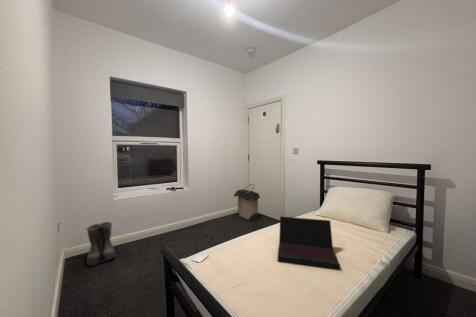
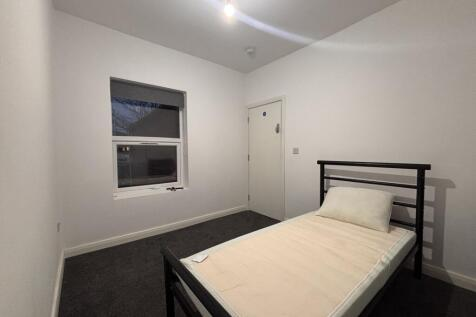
- boots (100, 241)
- laptop (305, 238)
- laundry hamper (246, 200)
